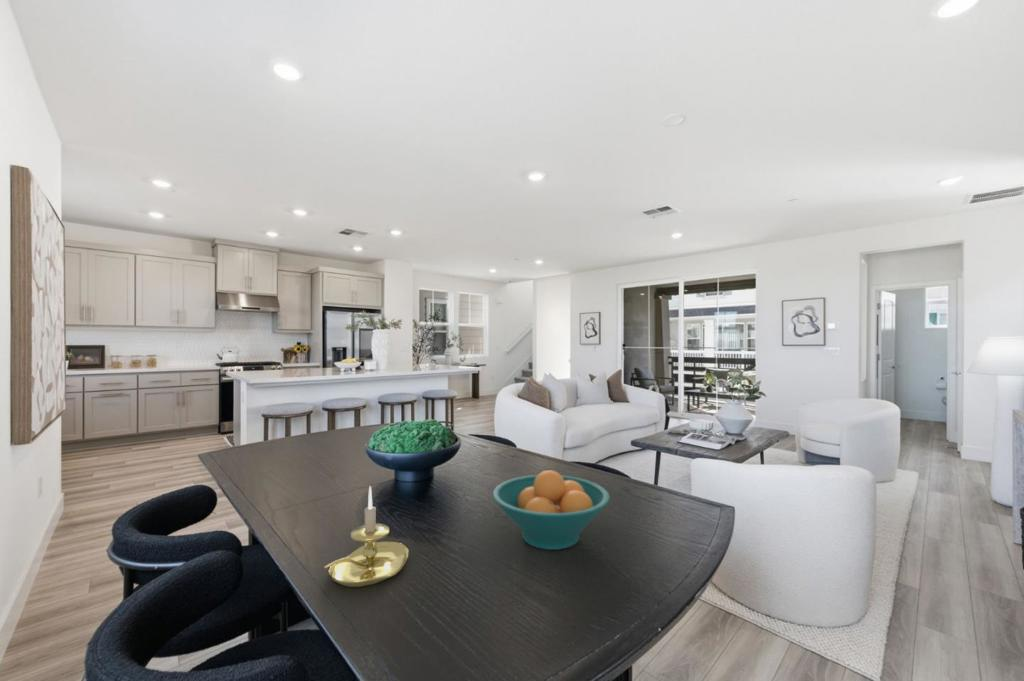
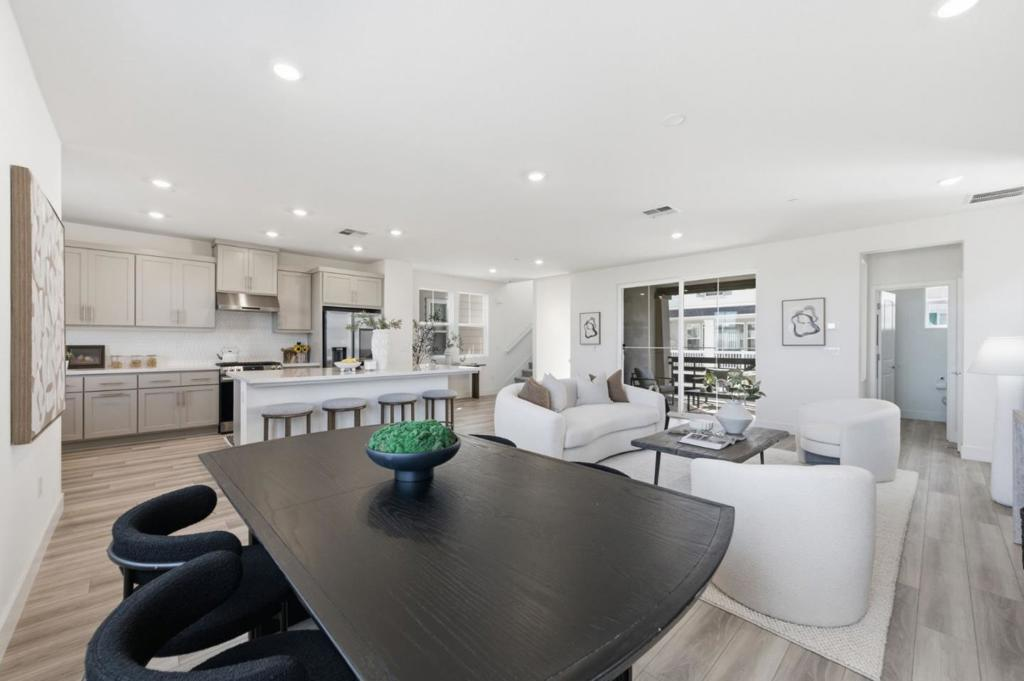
- candle holder (365, 530)
- fruit bowl (550, 504)
